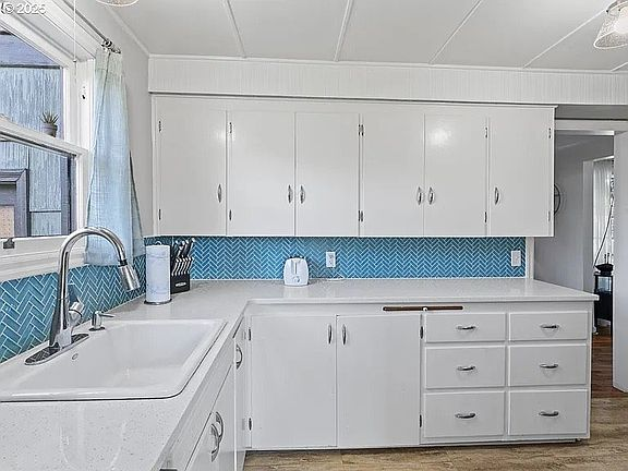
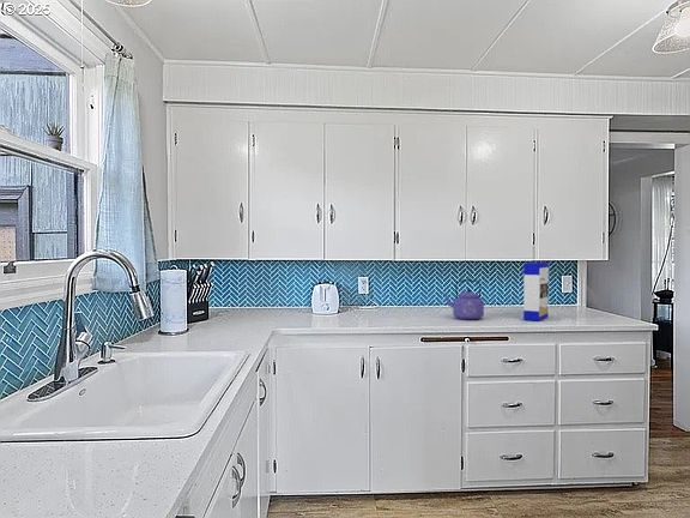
+ kettle (462, 299)
+ cereal box (535, 290)
